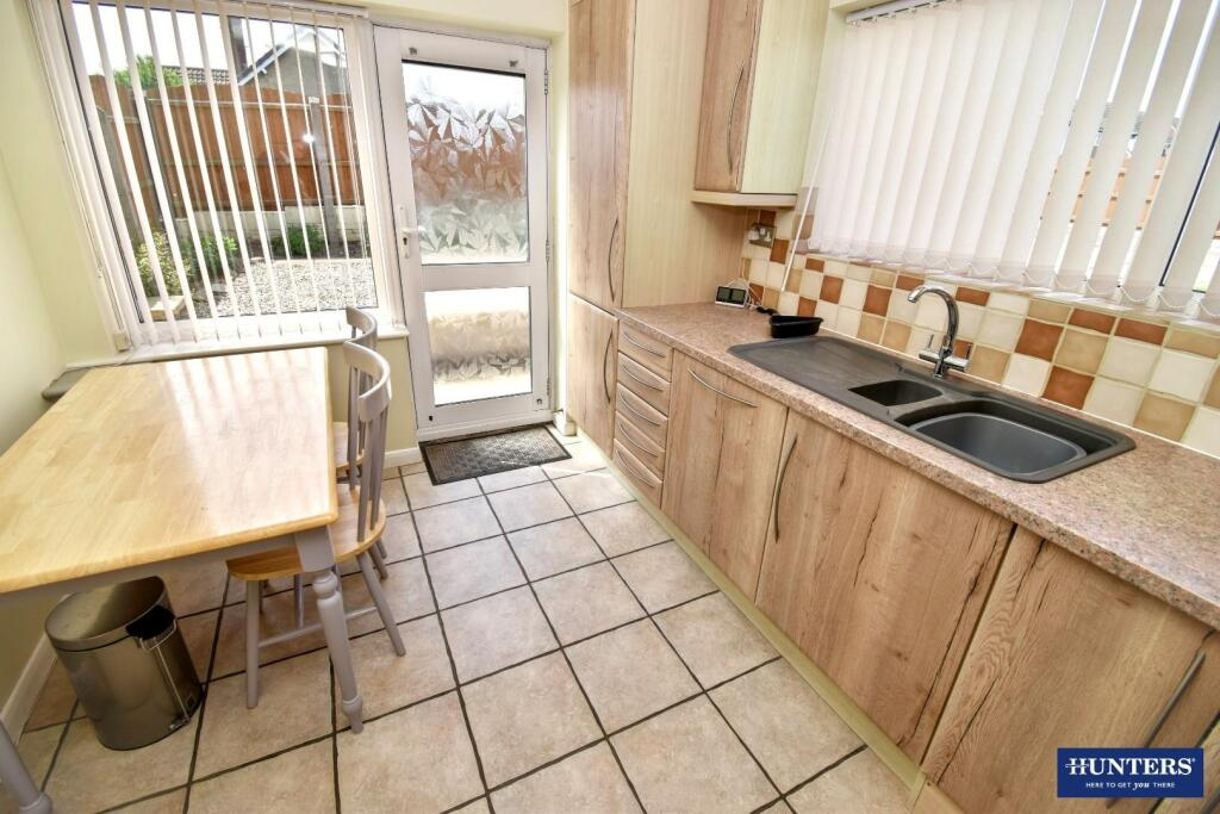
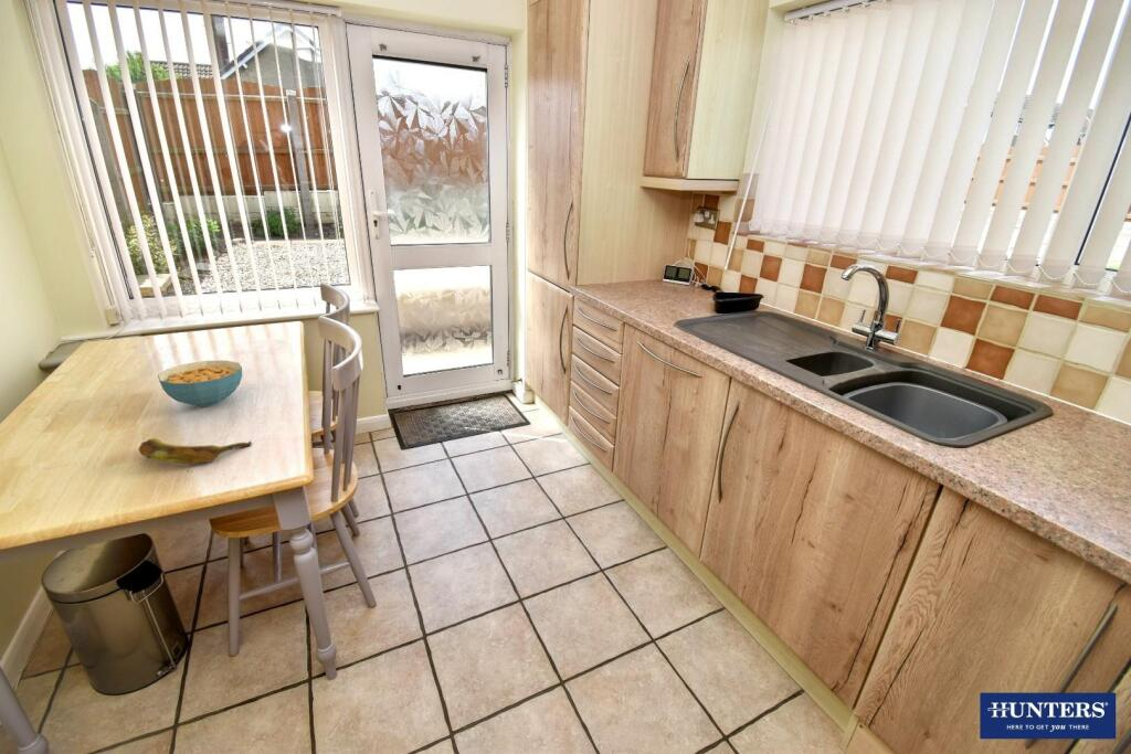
+ banana (195, 446)
+ cereal bowl (204, 386)
